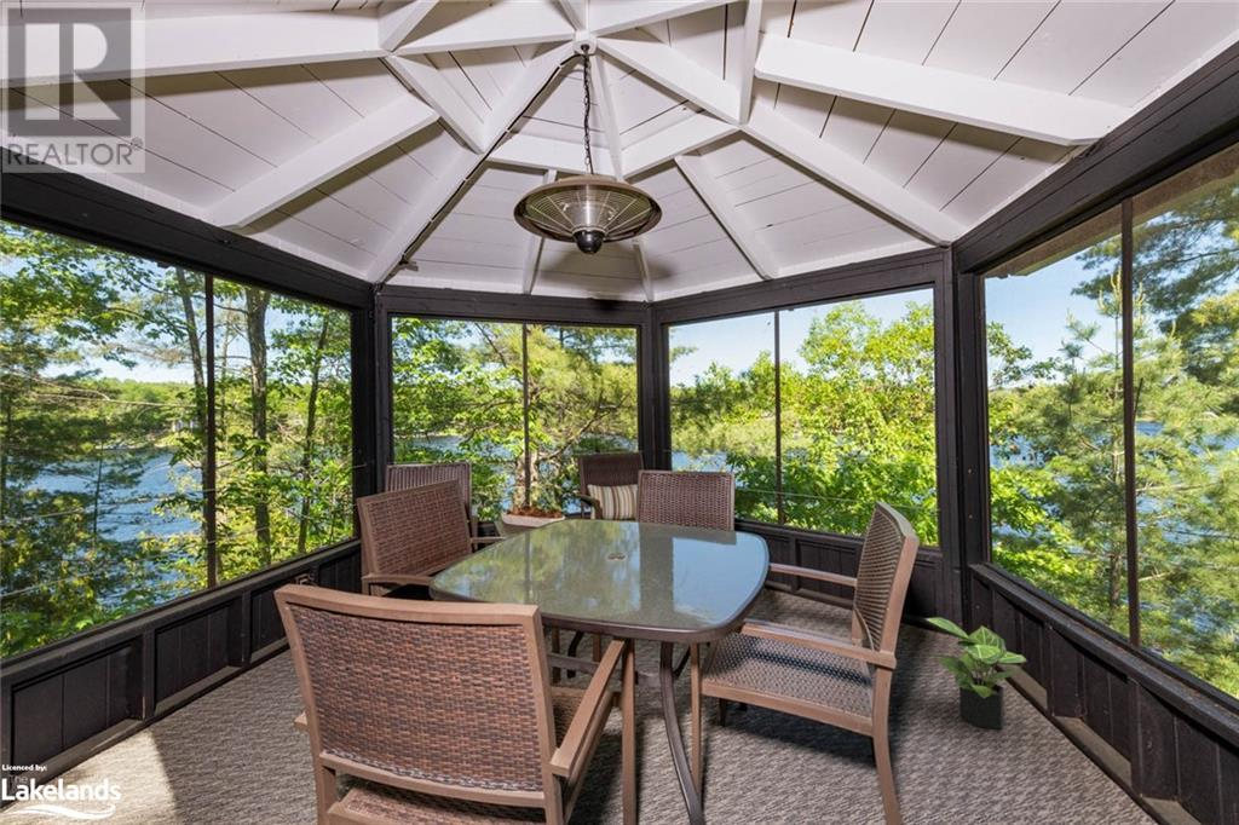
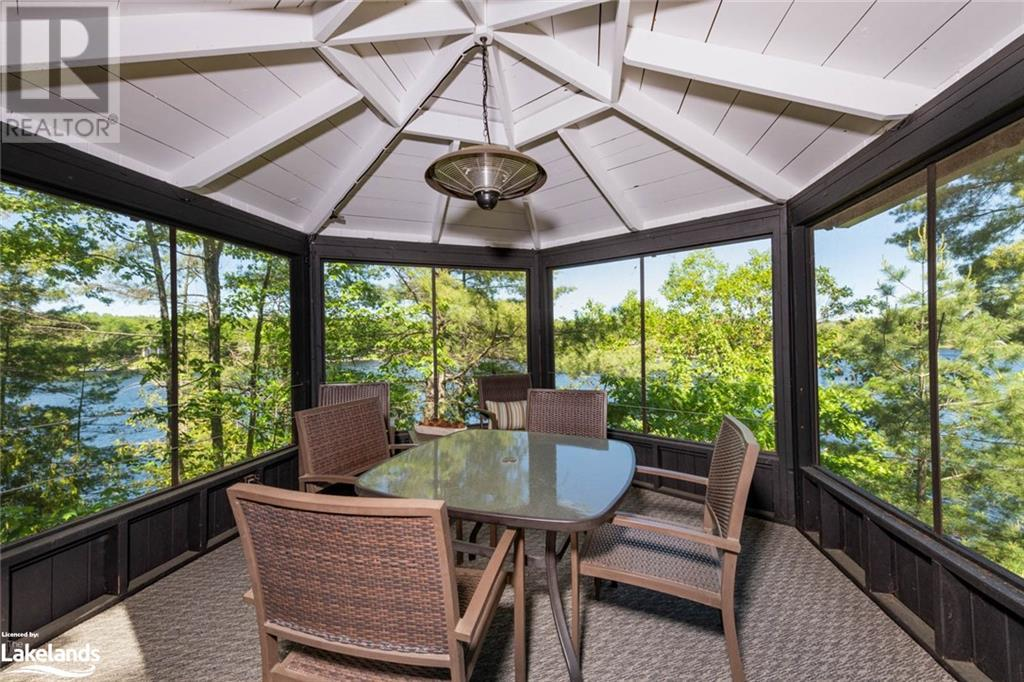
- potted plant (974, 668)
